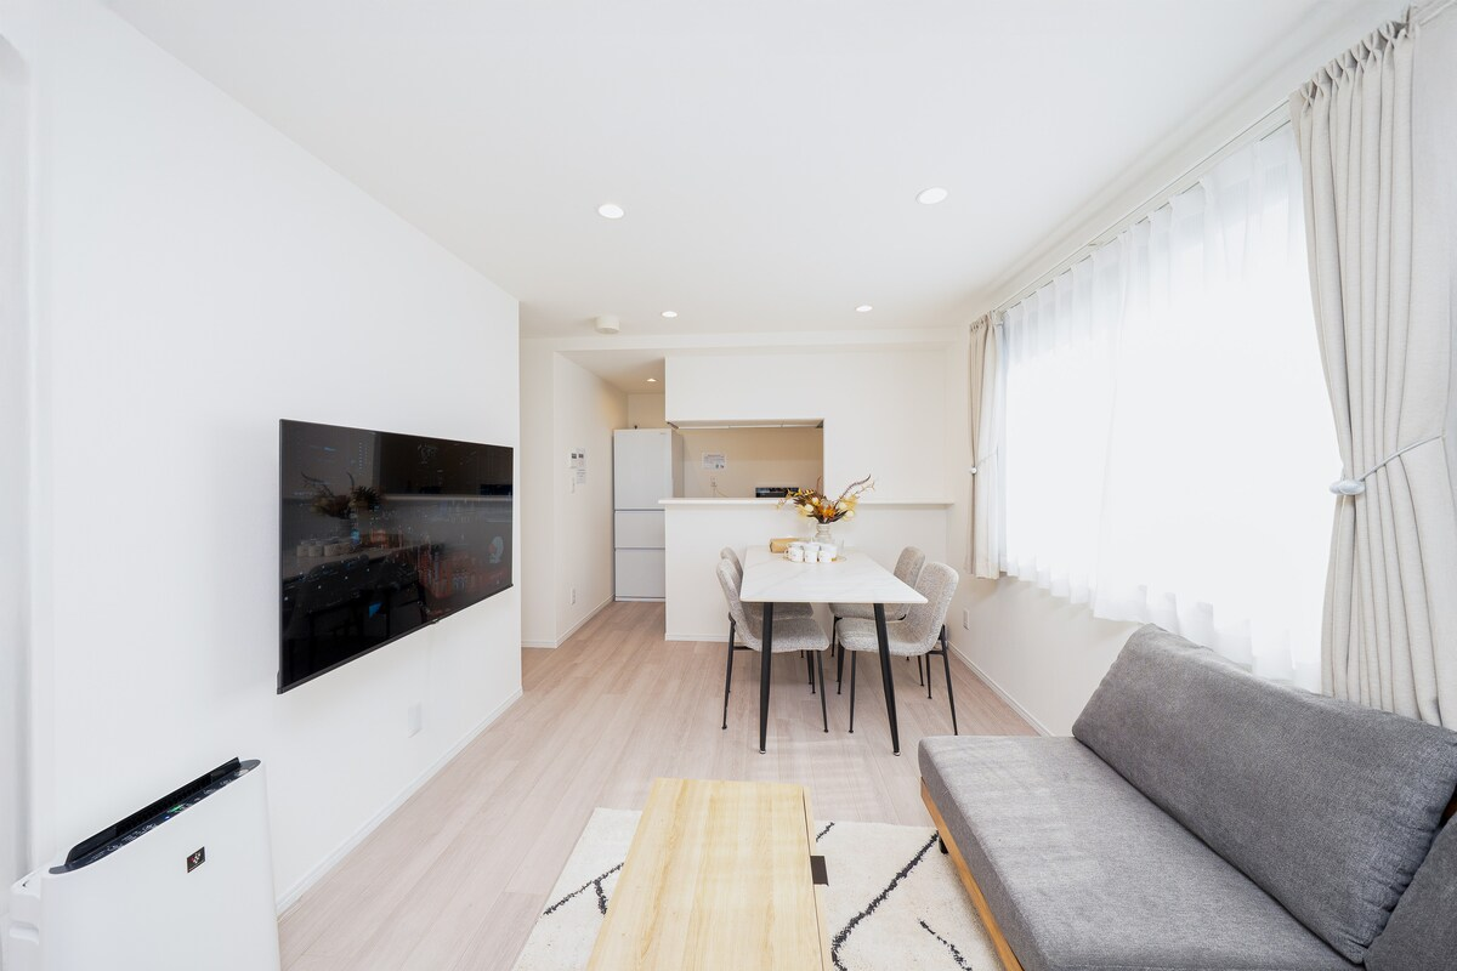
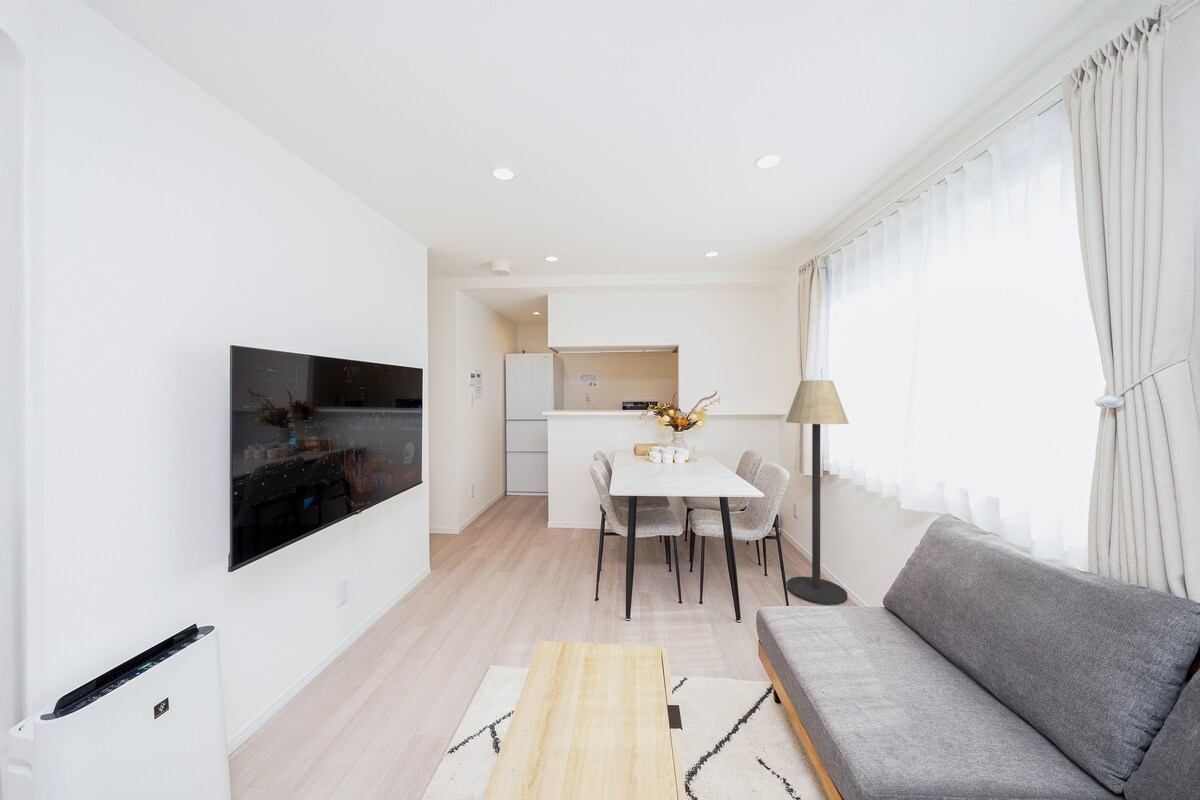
+ floor lamp (816, 486)
